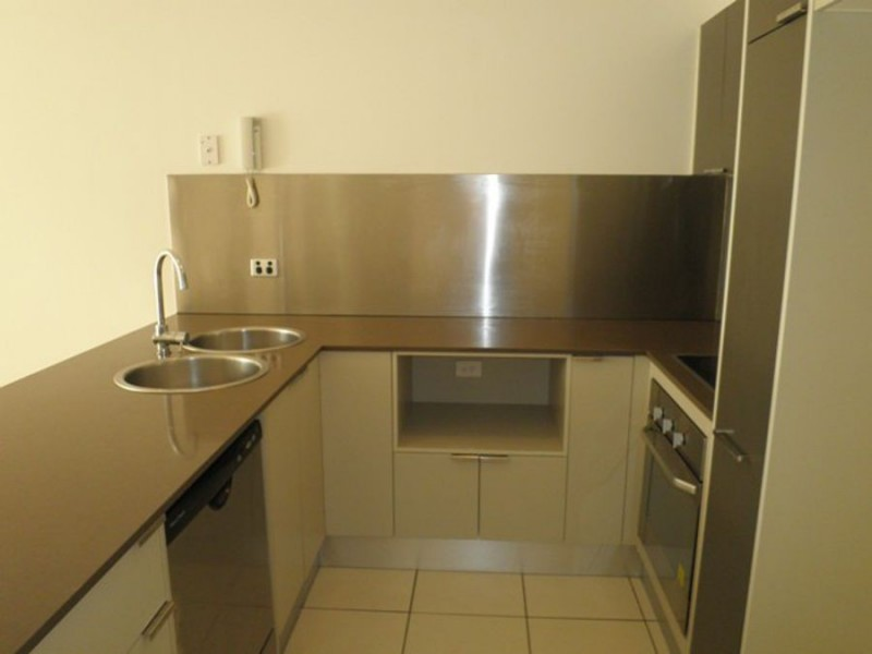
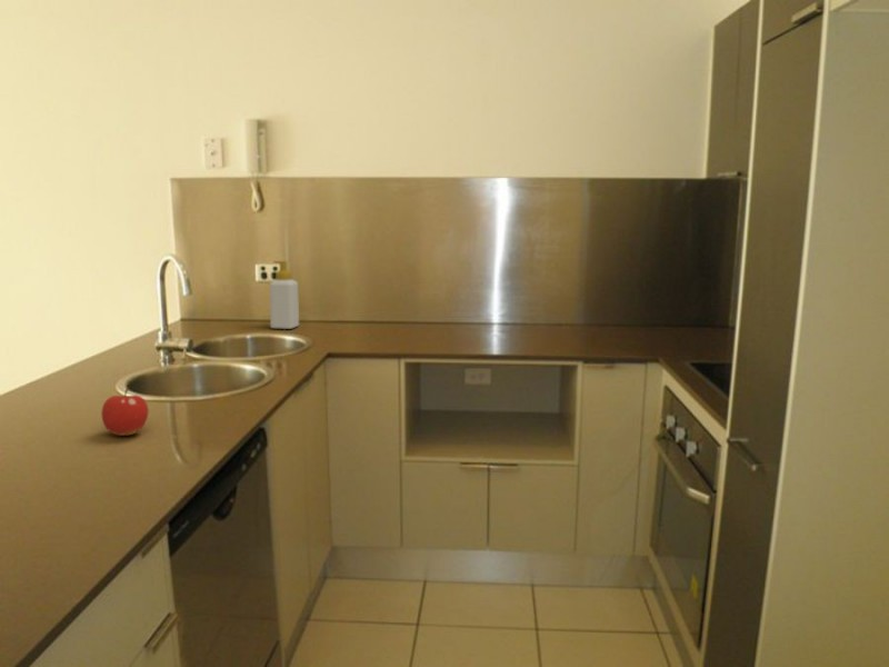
+ soap bottle (283, 293)
+ fruit (124, 411)
